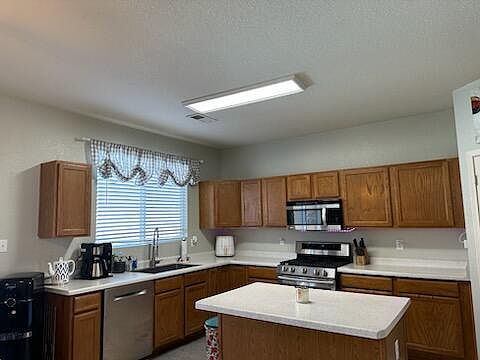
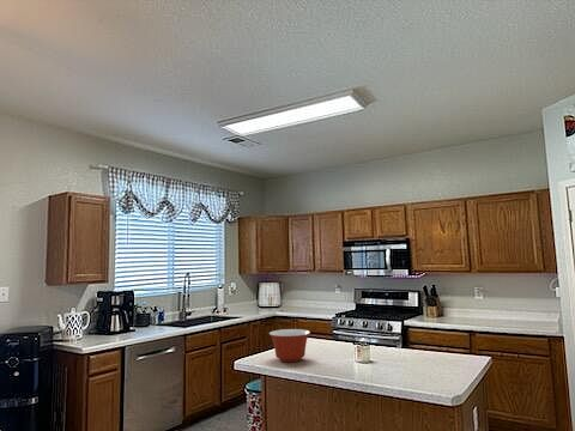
+ mixing bowl (290, 345)
